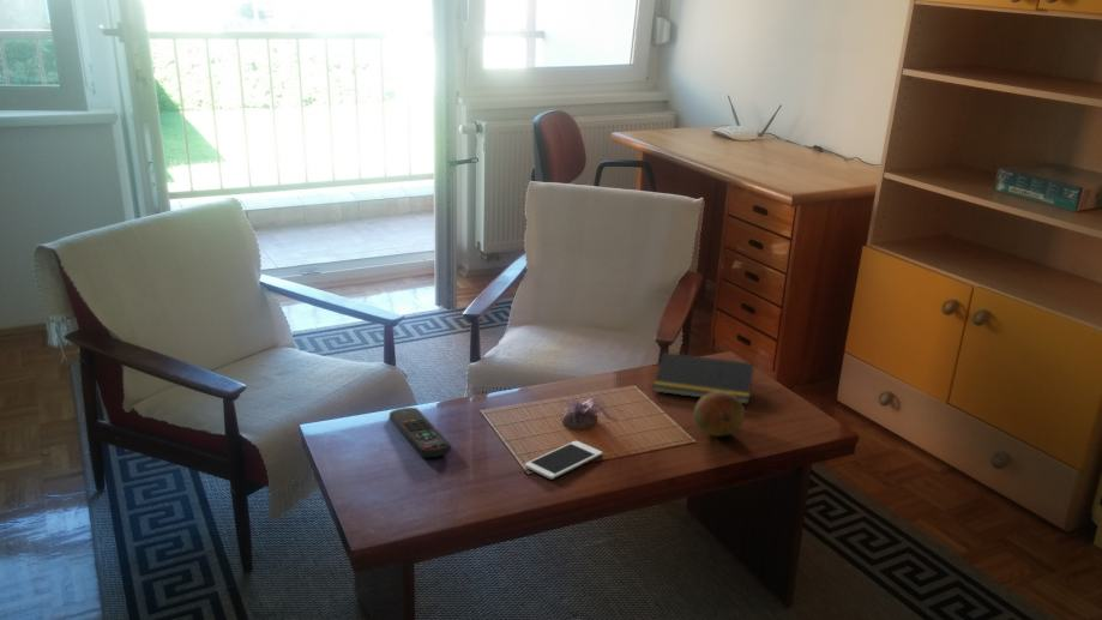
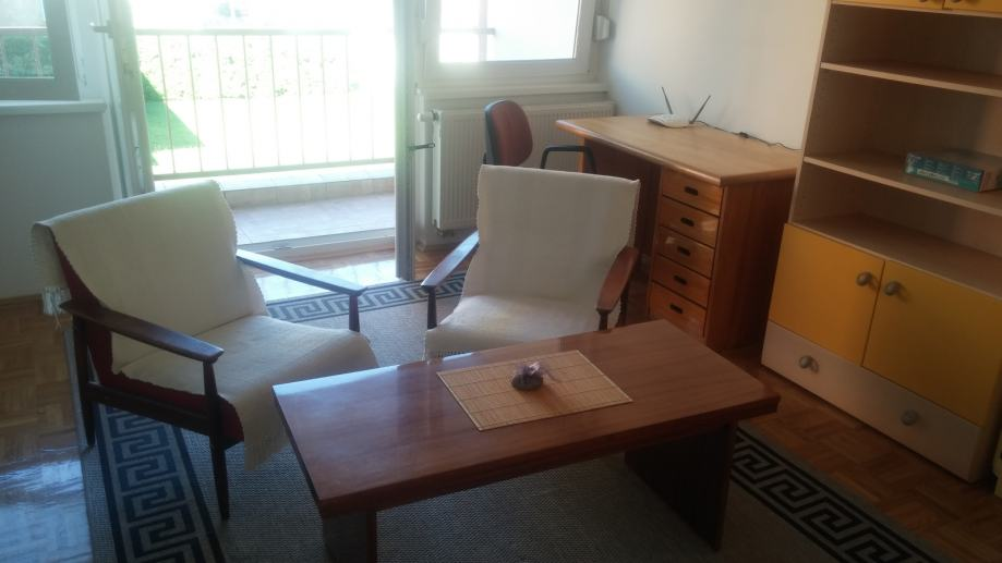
- cell phone (564, 458)
- remote control (418, 431)
- notepad (704, 377)
- fruit (717, 411)
